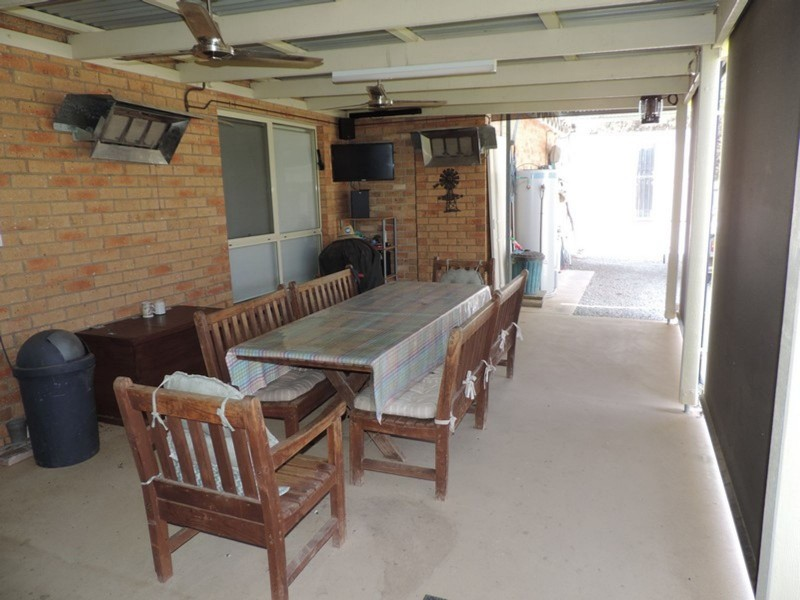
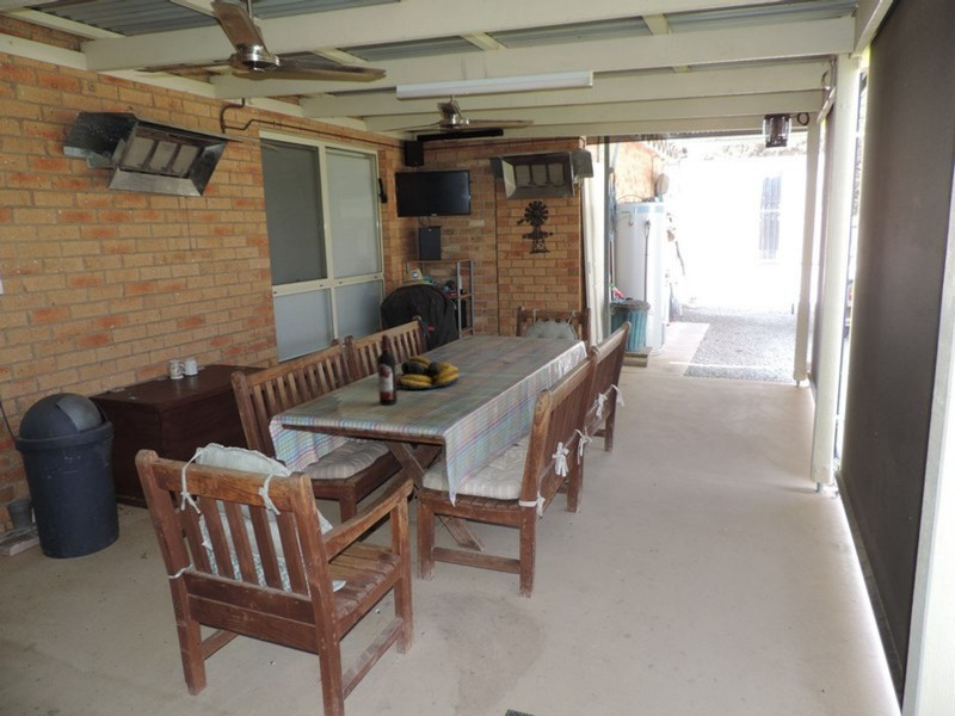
+ fruit bowl (421, 369)
+ wine bottle (386, 369)
